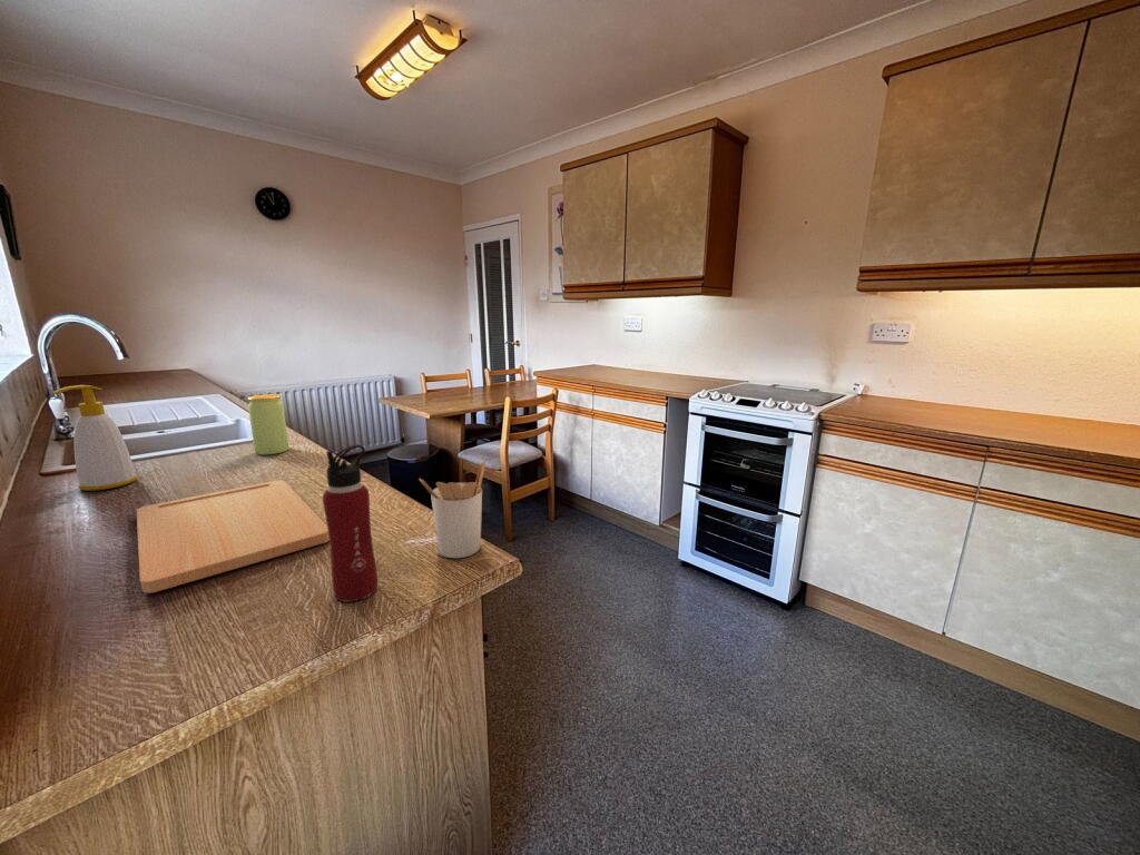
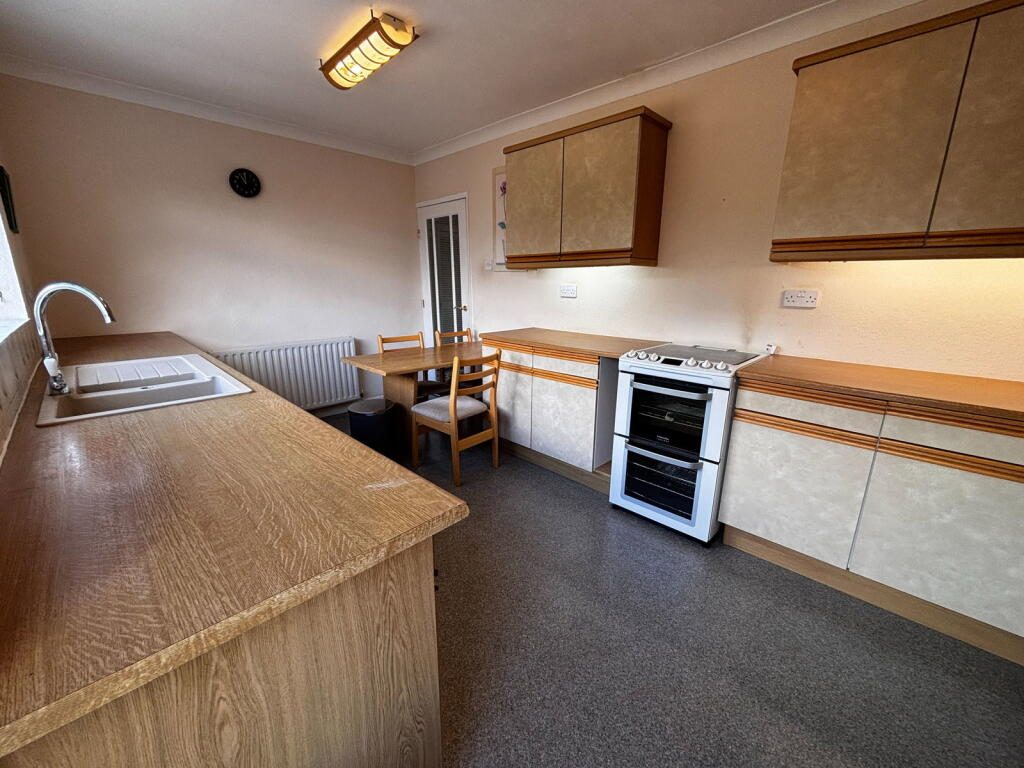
- jar (268, 423)
- soap bottle (97, 435)
- utensil holder (458, 511)
- water bottle (348, 521)
- cutting board (229, 522)
